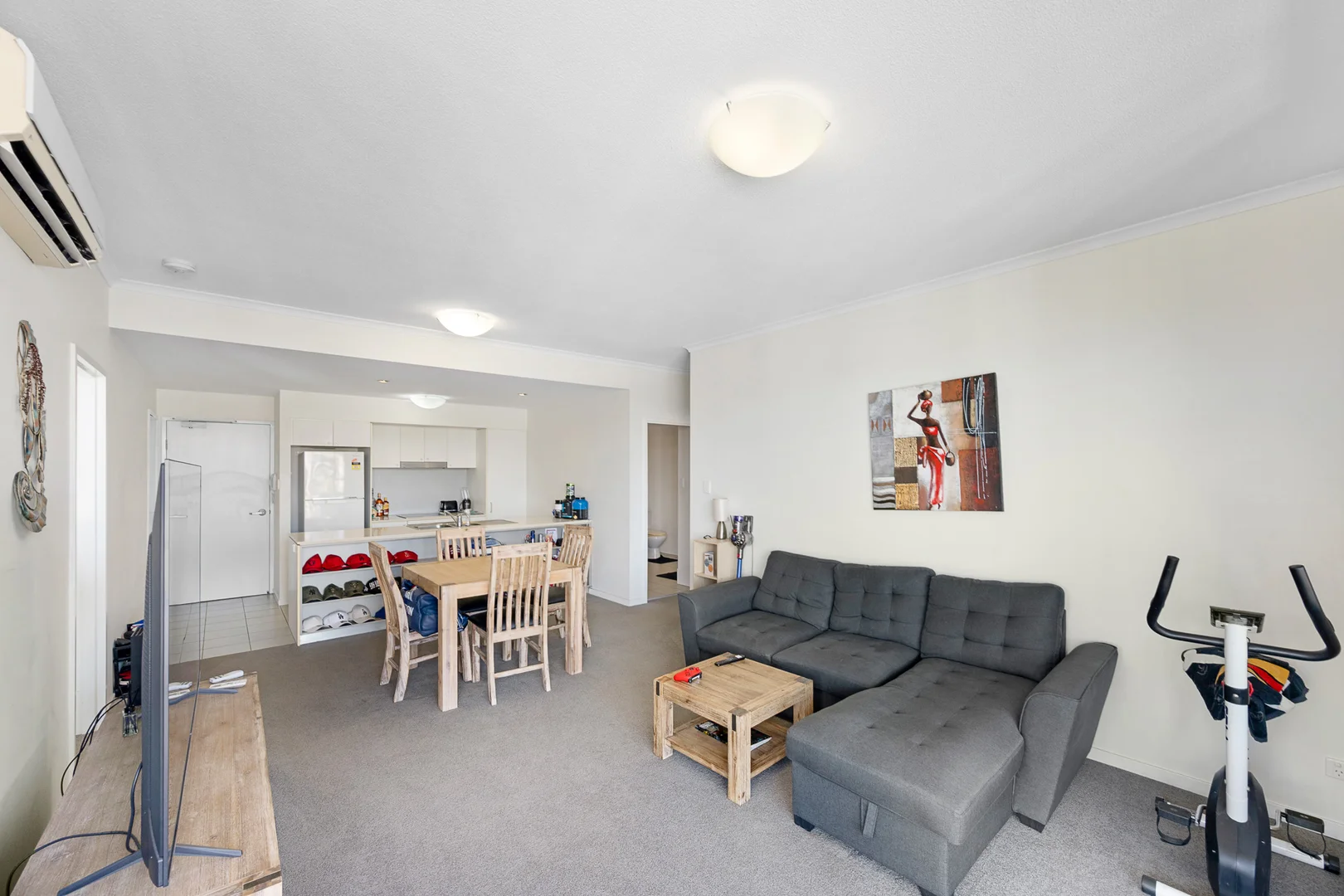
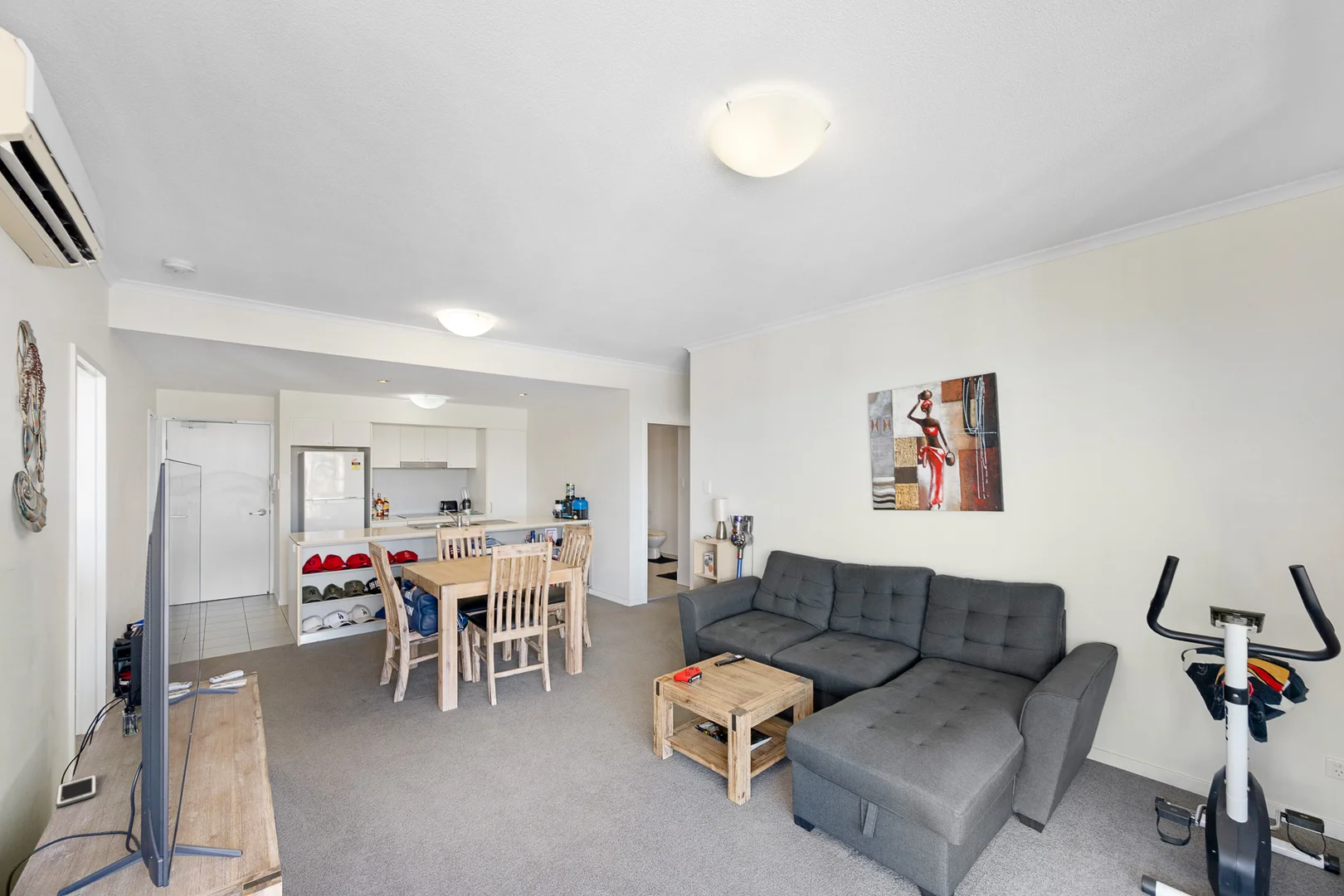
+ cell phone (76, 790)
